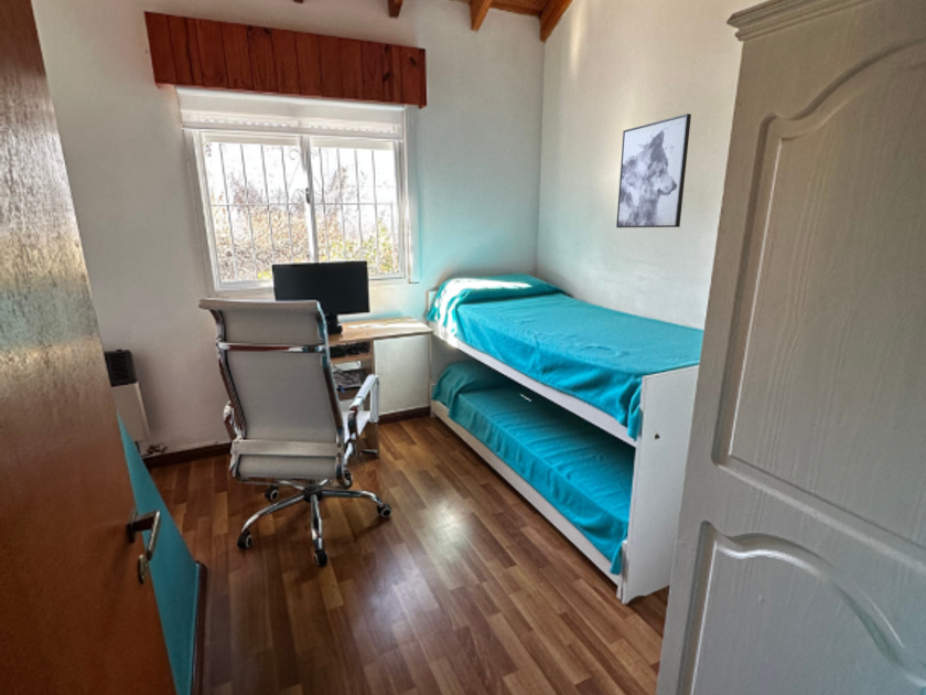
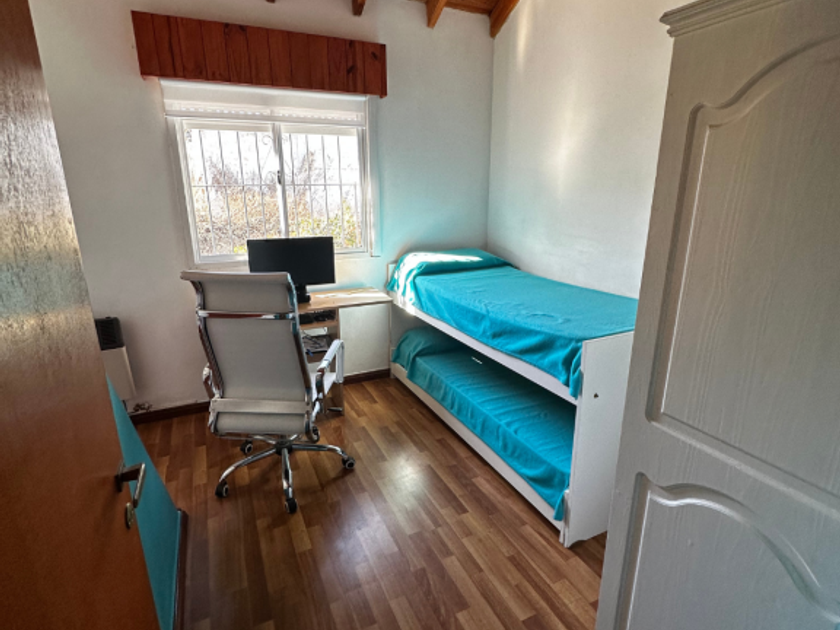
- wall art (649, 177)
